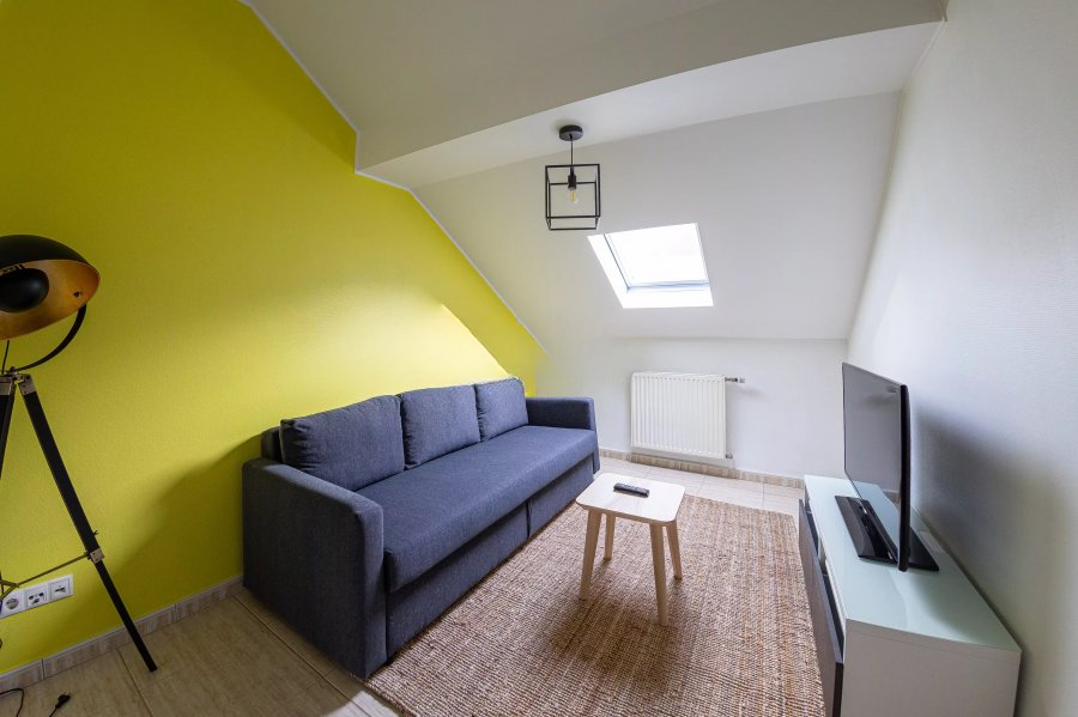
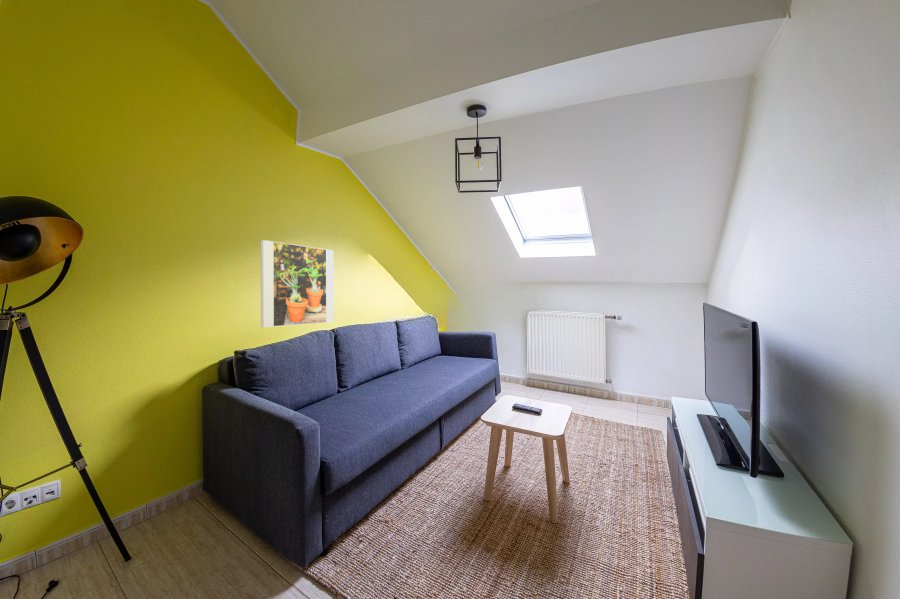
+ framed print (300, 285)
